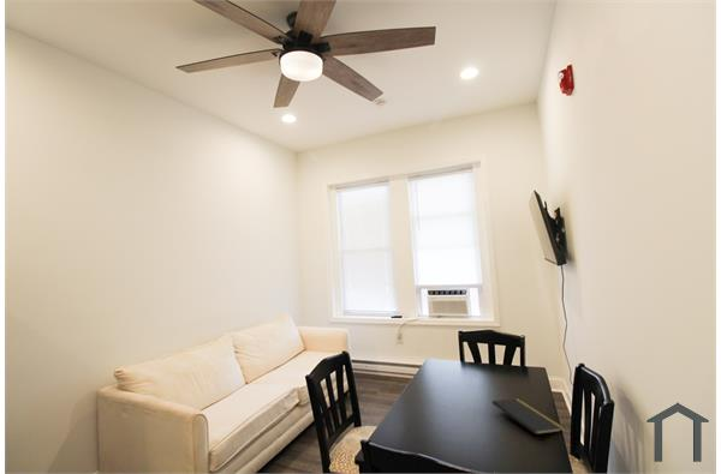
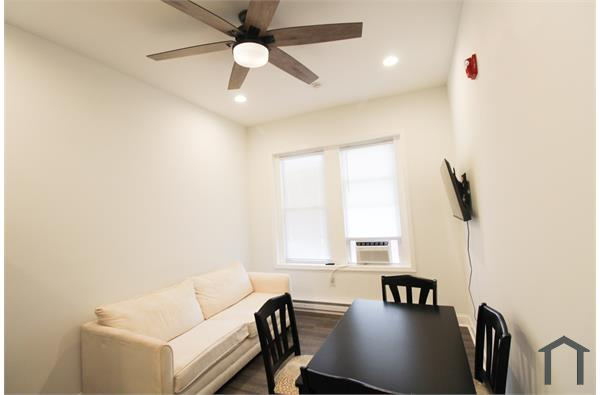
- notepad (526, 414)
